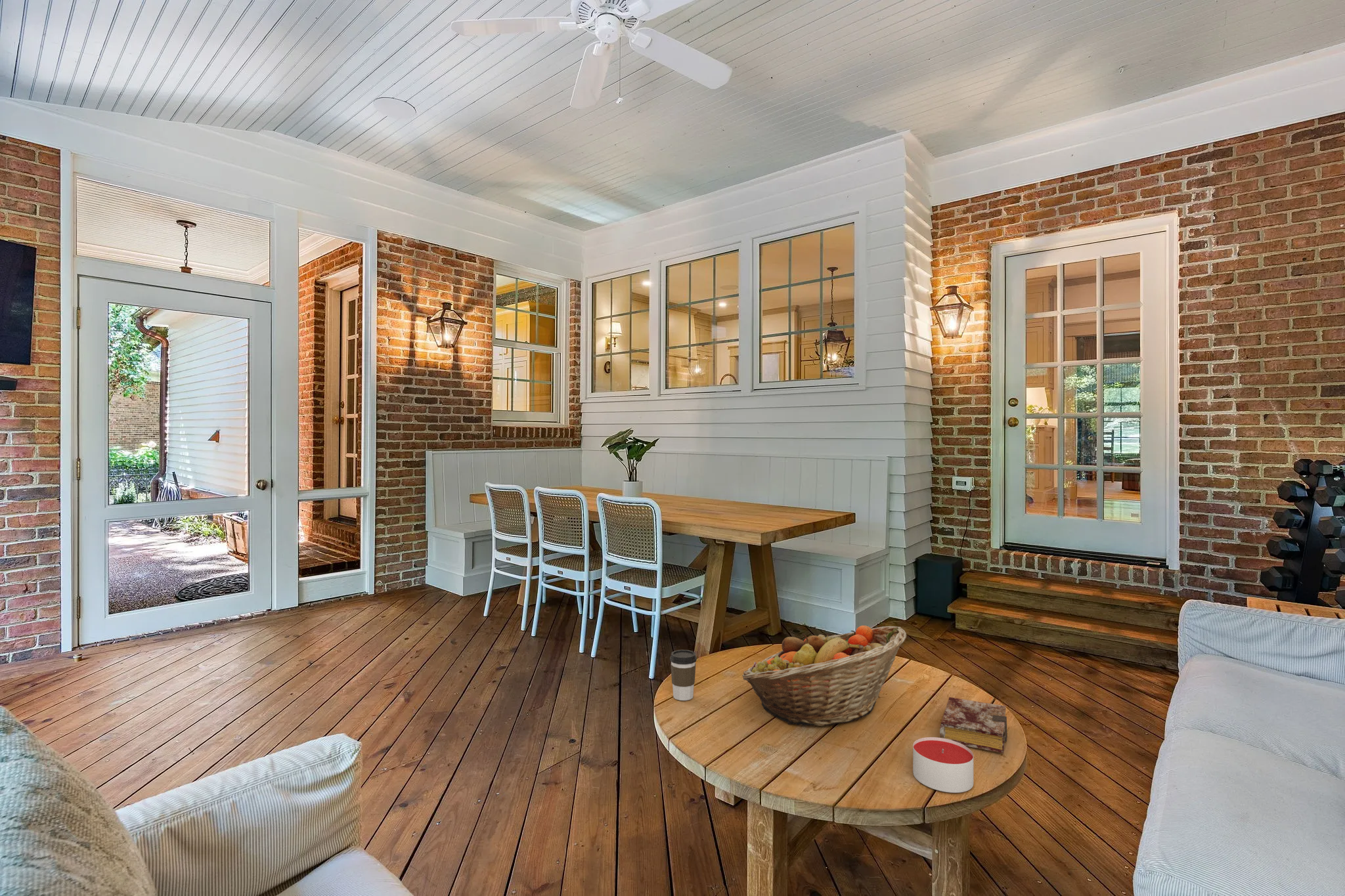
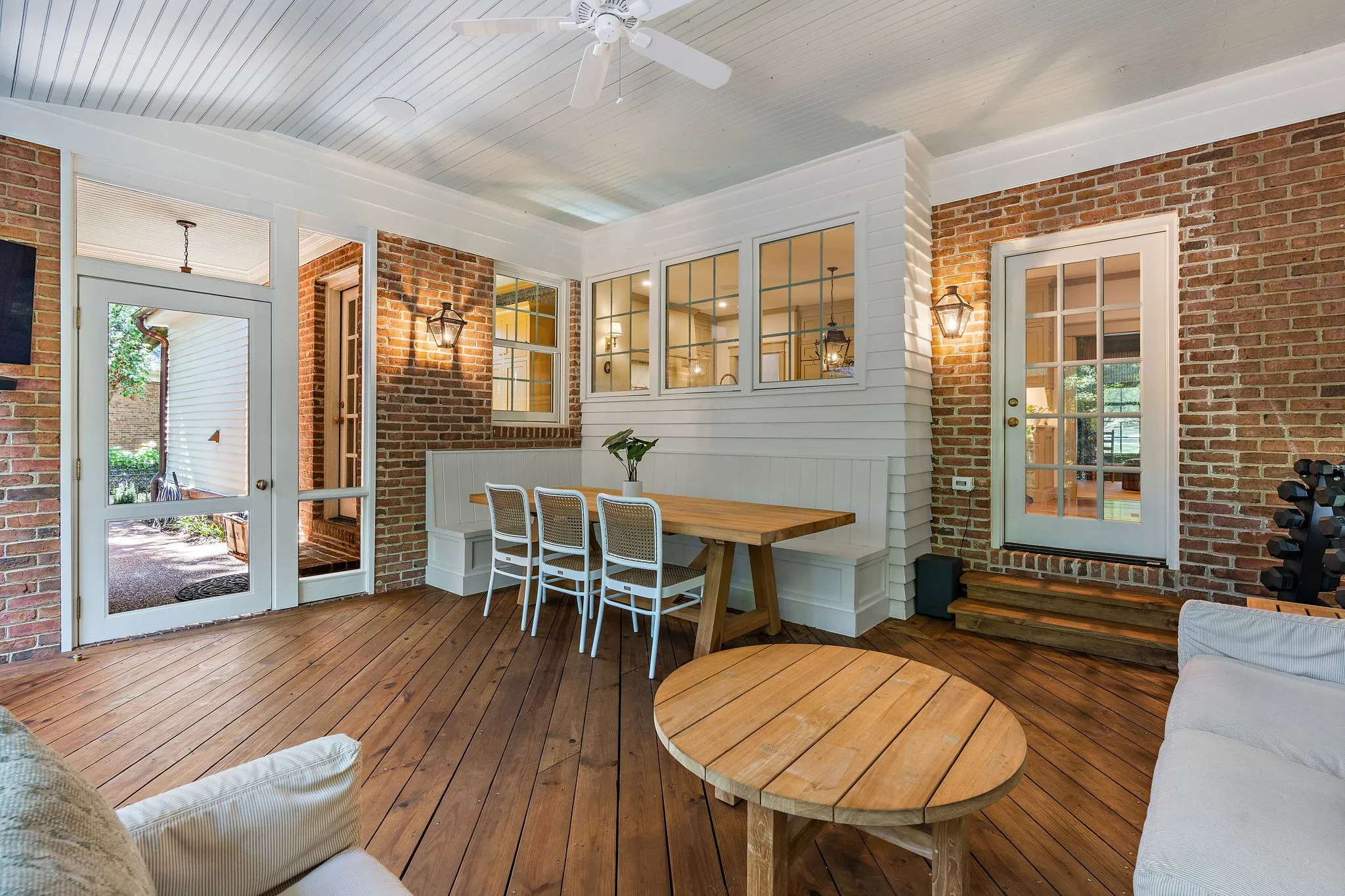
- coffee cup (683, 675)
- book (975, 722)
- fruit basket (826, 666)
- candle (942, 763)
